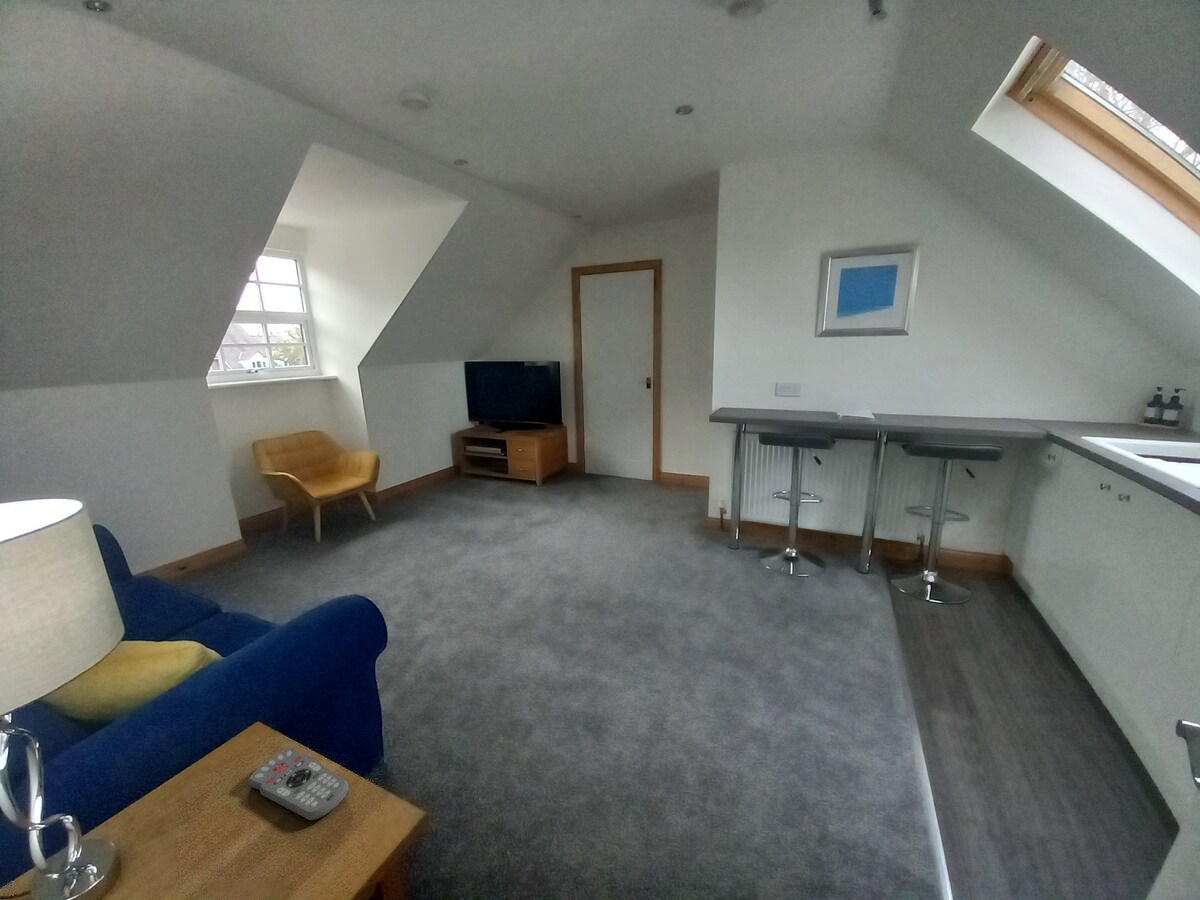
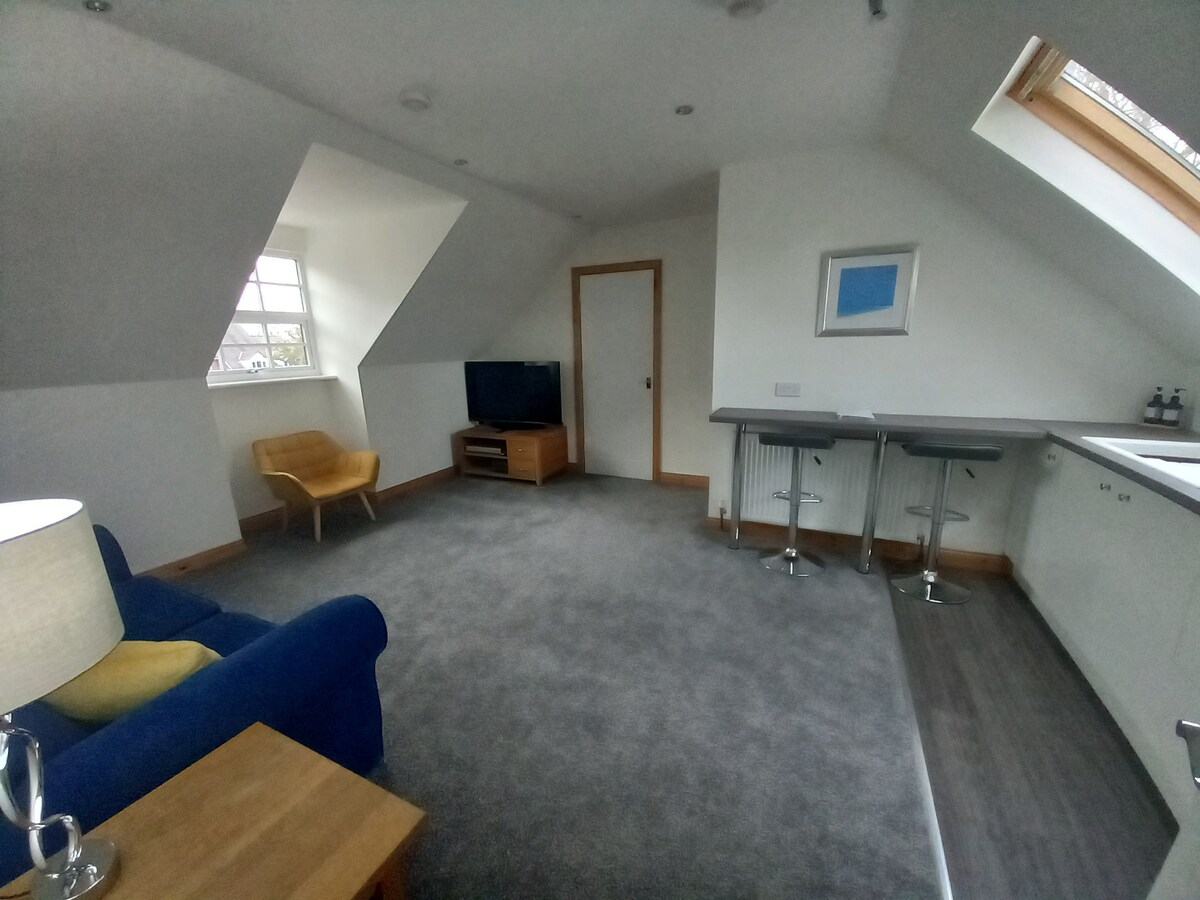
- remote control (300, 783)
